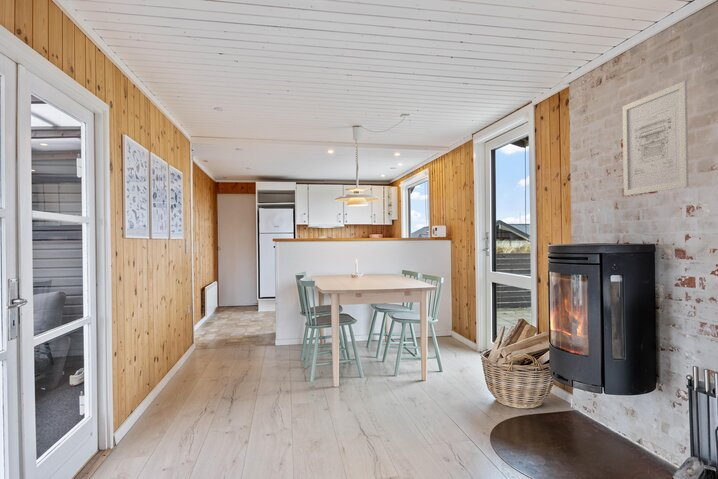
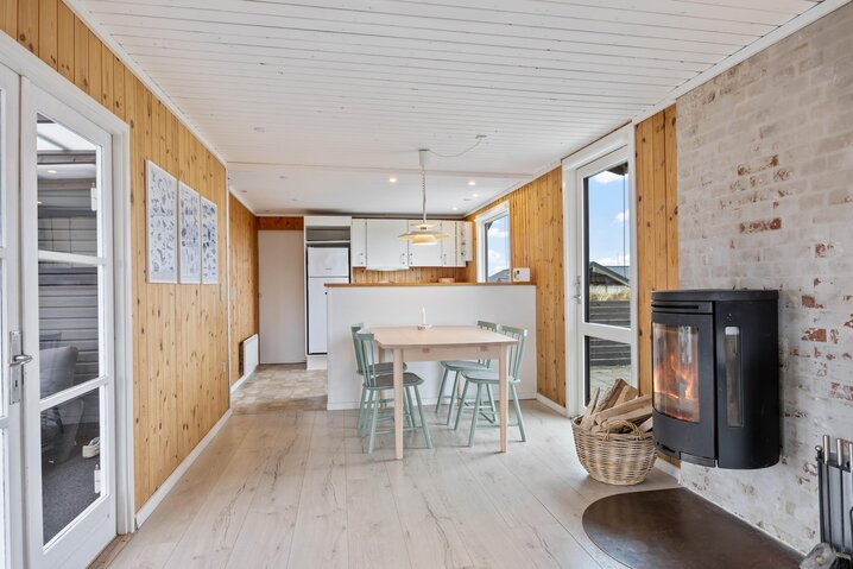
- wall art (652, 143)
